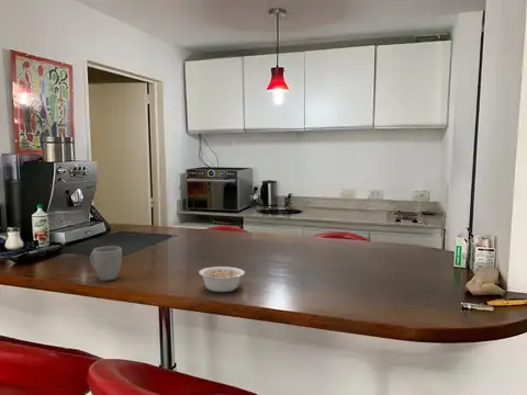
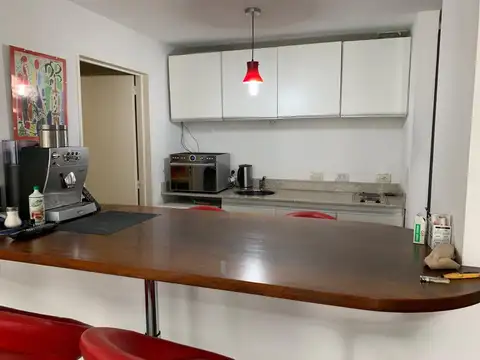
- mug (104, 262)
- legume (223, 278)
